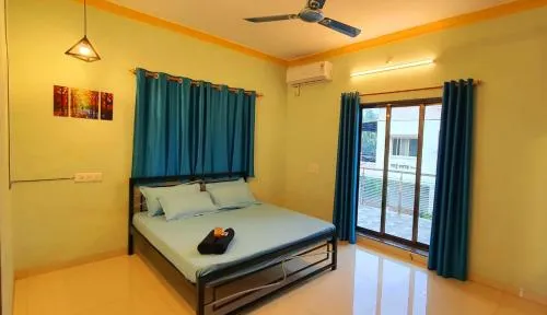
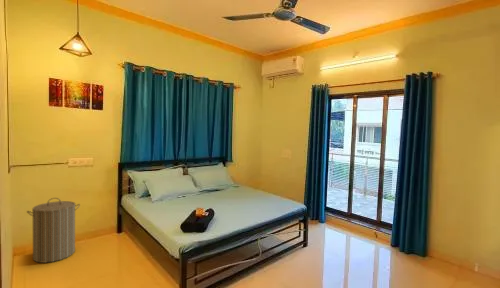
+ laundry hamper (54, 226)
